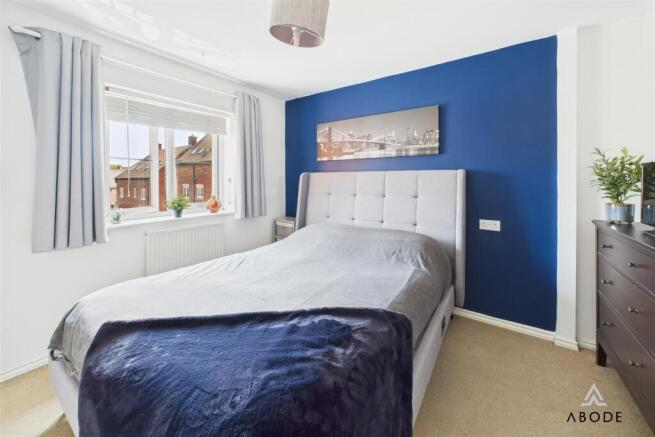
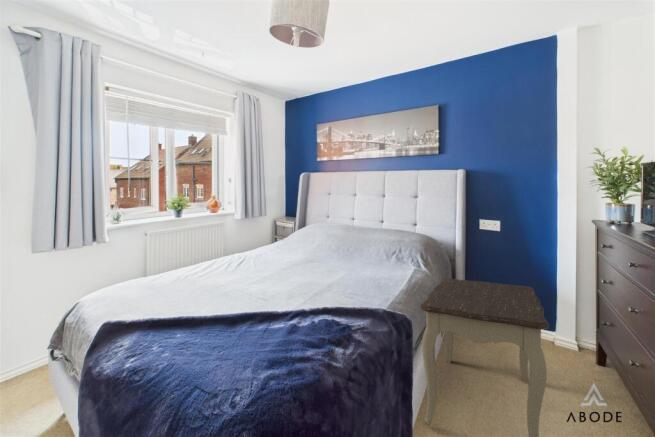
+ side table (482, 342)
